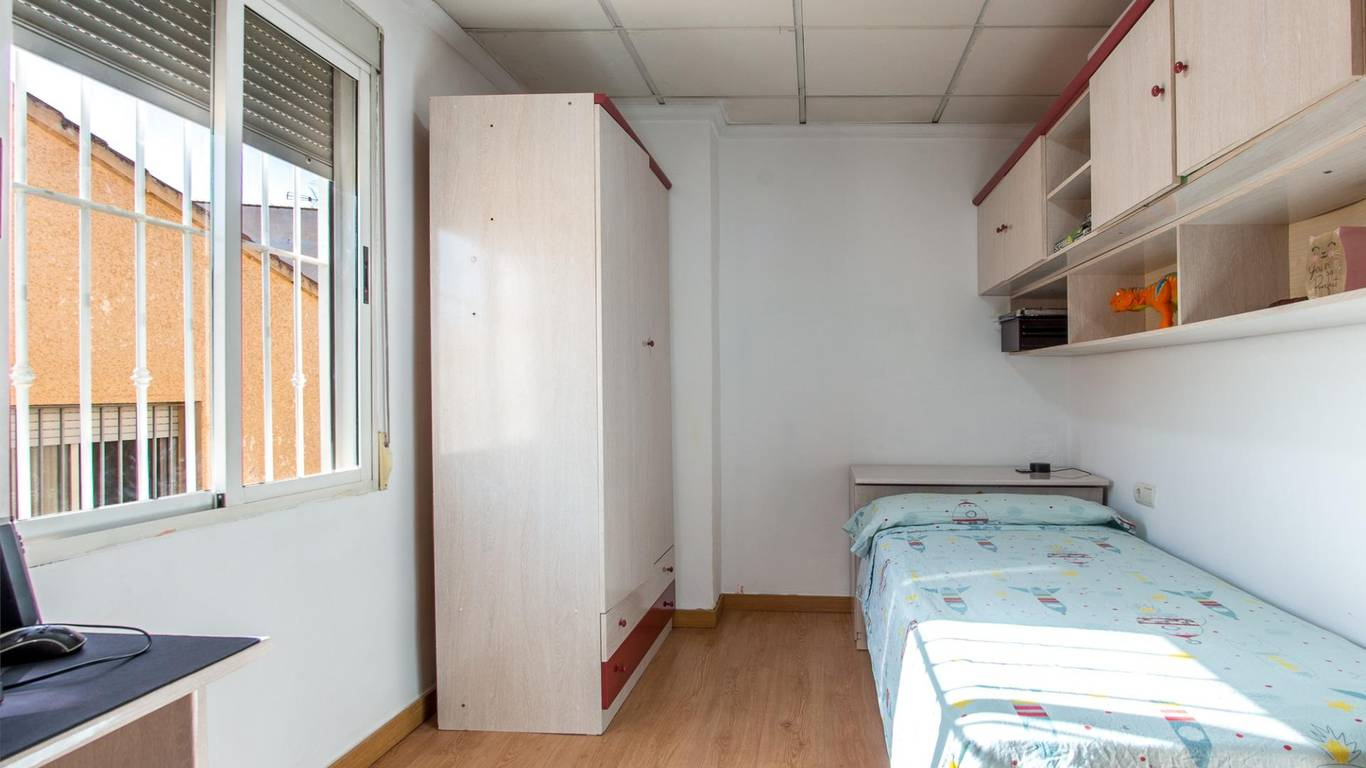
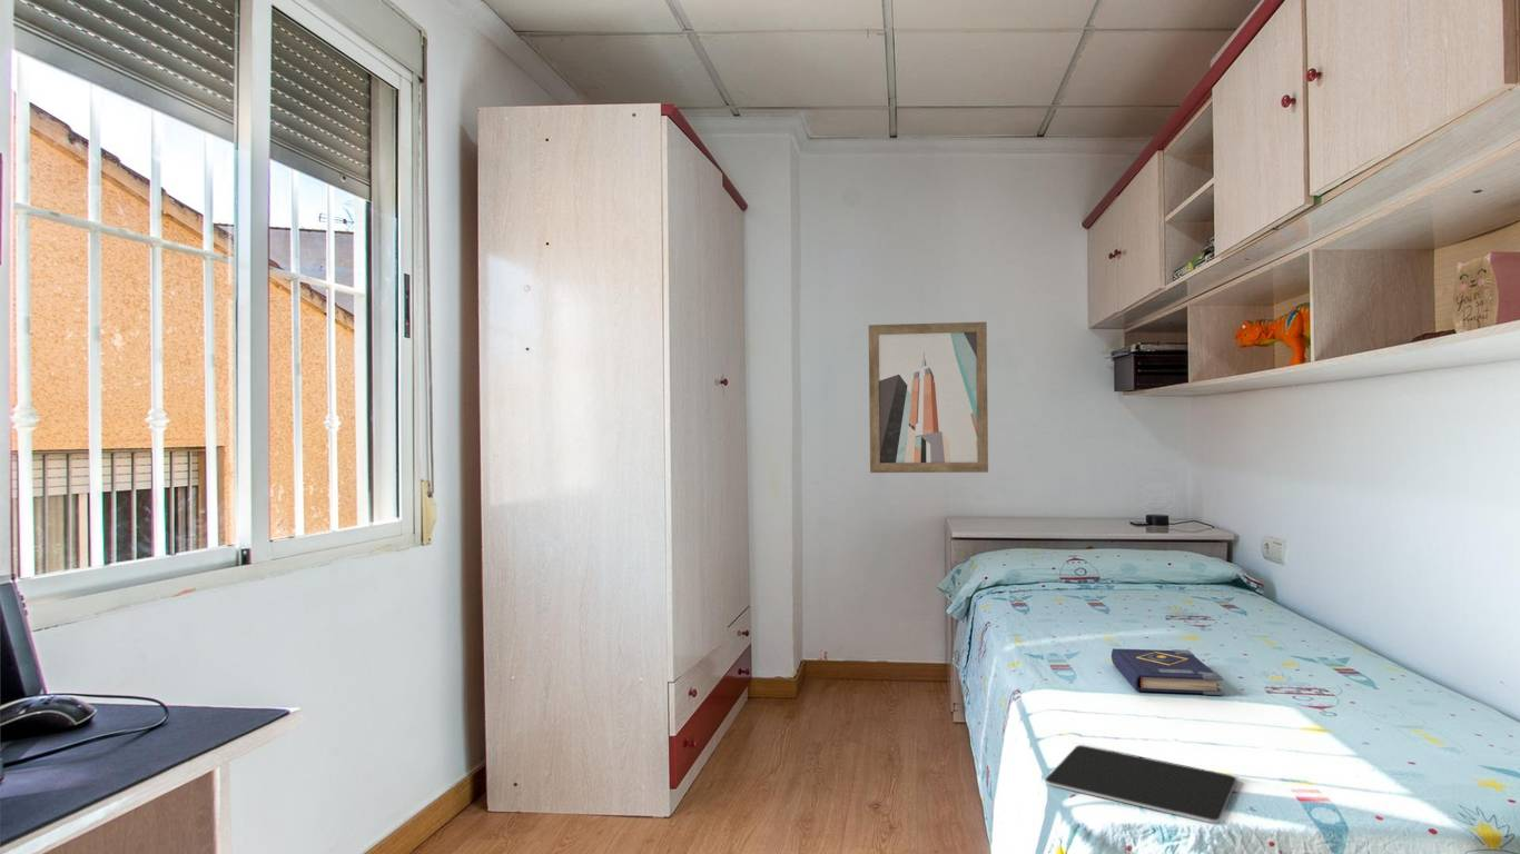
+ tablet (1139, 779)
+ book (1163, 669)
+ wall art (927, 397)
